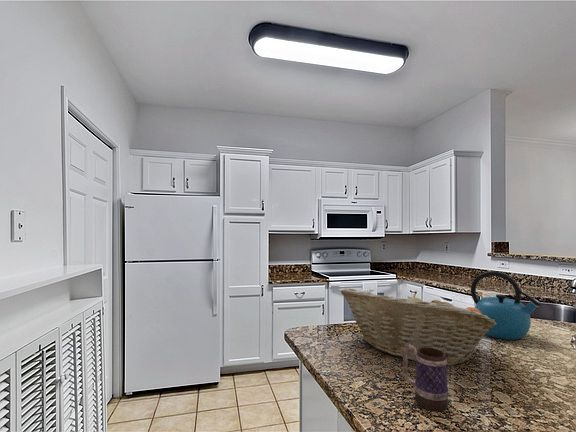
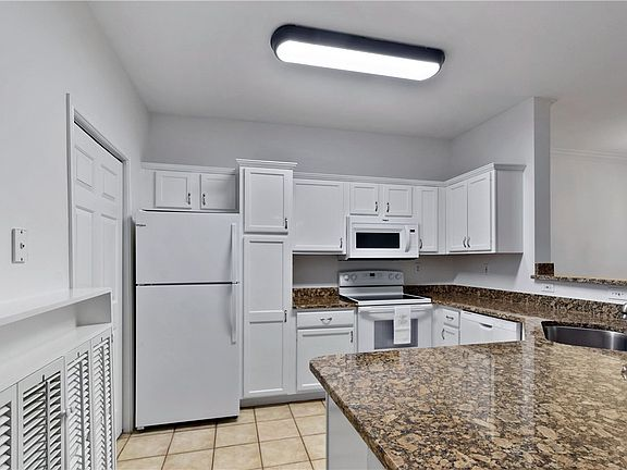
- mug (424, 374)
- kettle (504, 303)
- fruit basket (410, 316)
